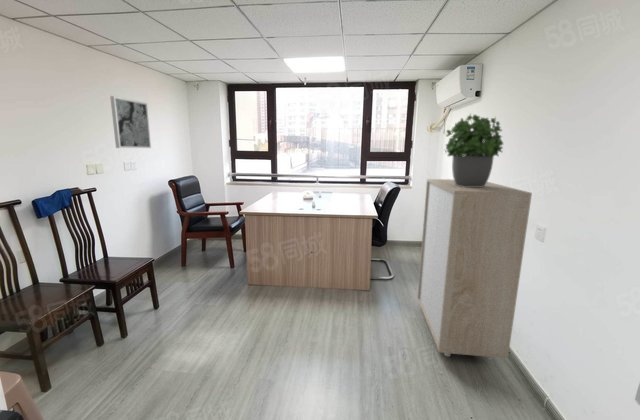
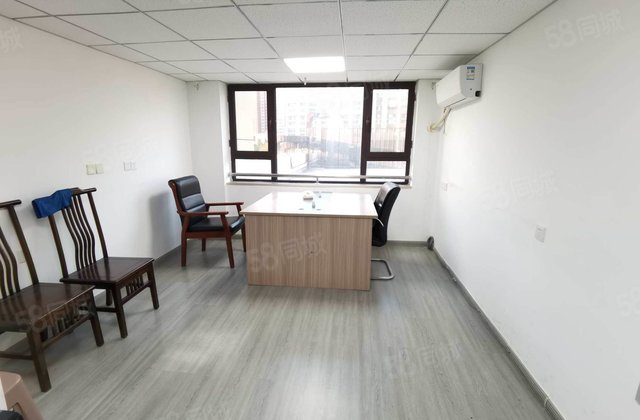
- potted plant (472, 150)
- wall art (132, 124)
- storage cabinet (463, 261)
